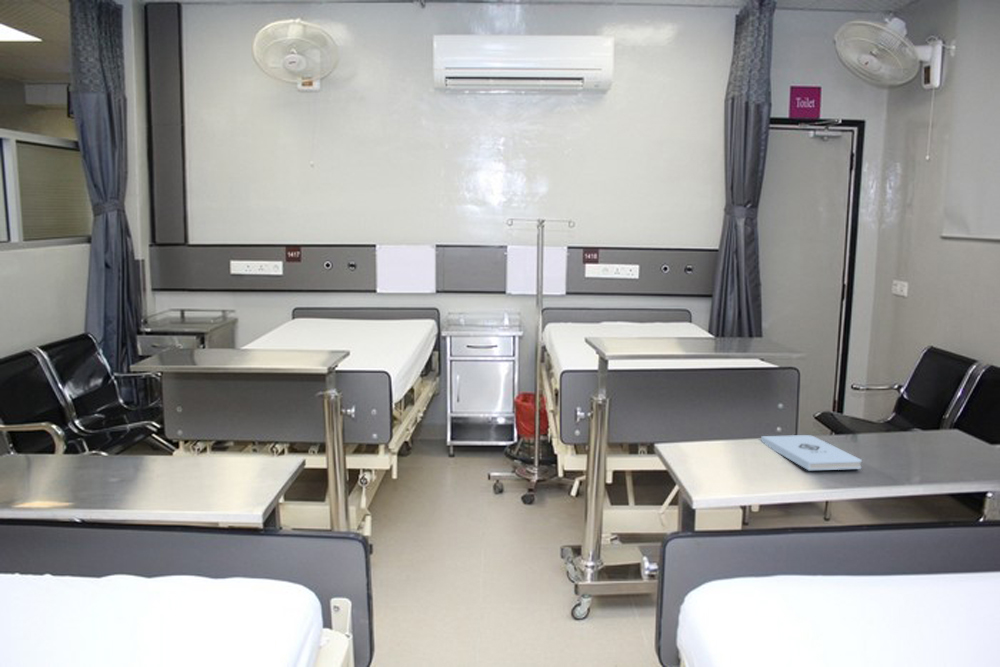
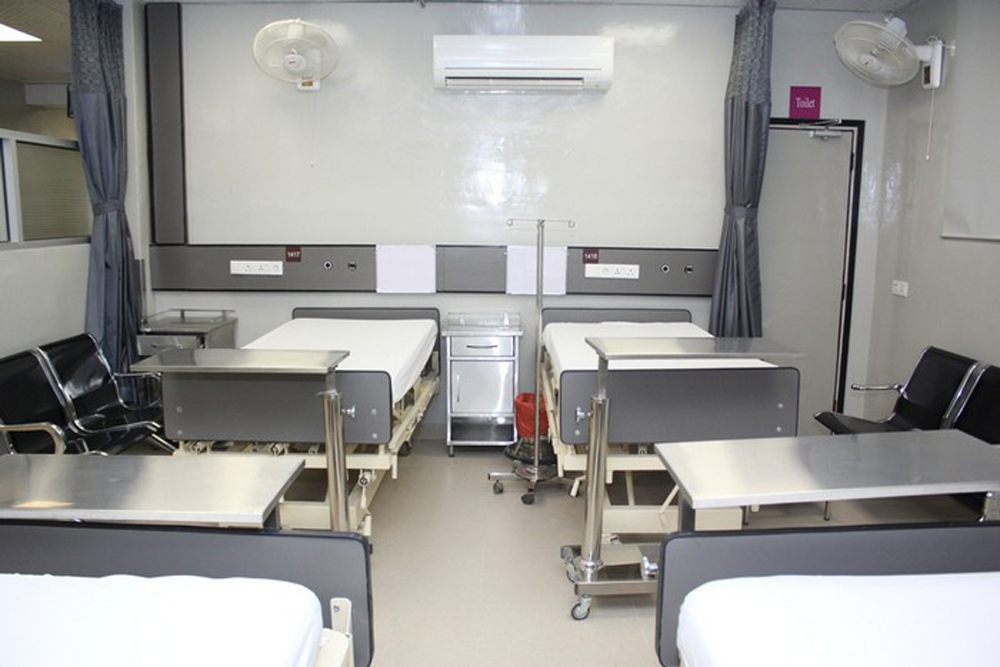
- notepad (809, 451)
